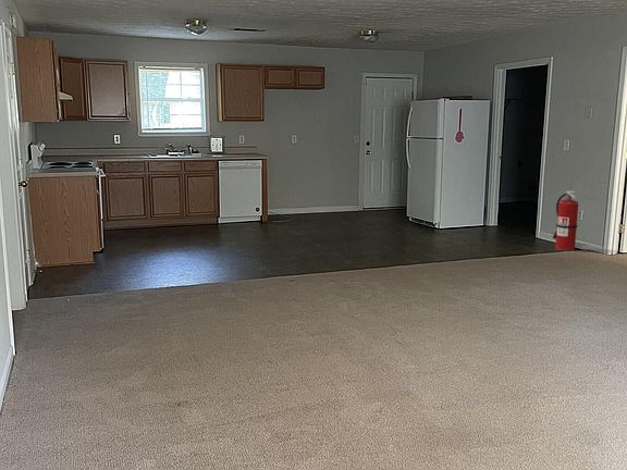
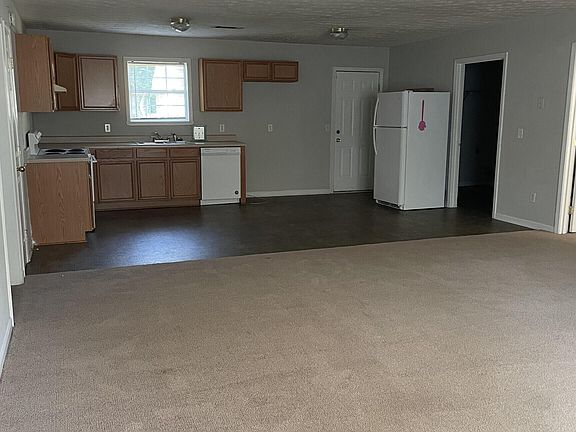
- fire extinguisher (564, 219)
